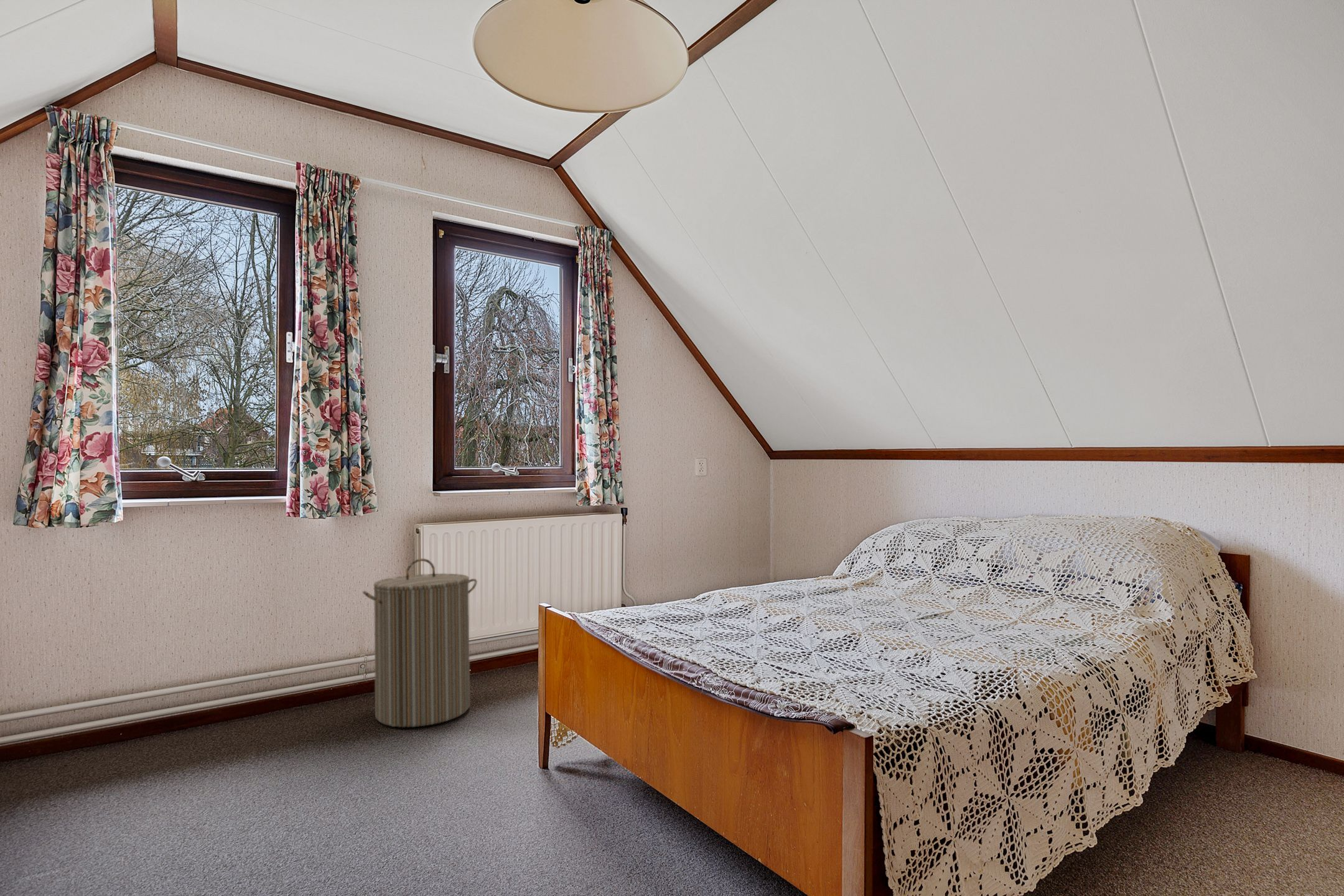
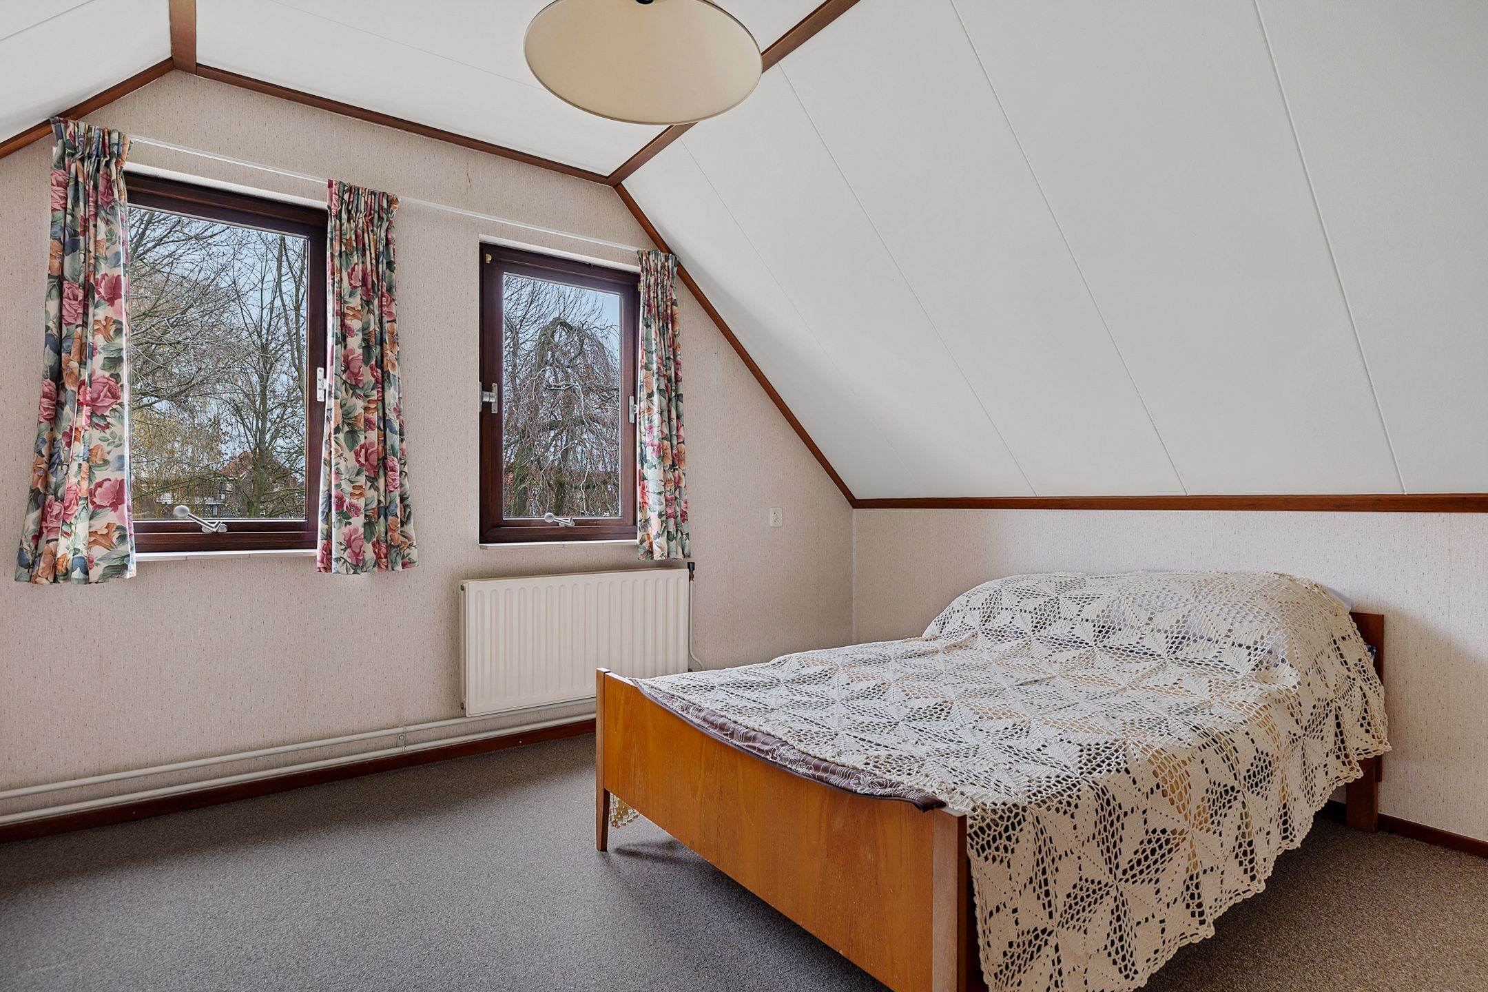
- laundry hamper (423, 635)
